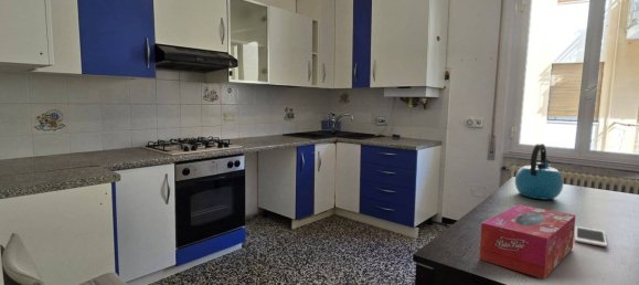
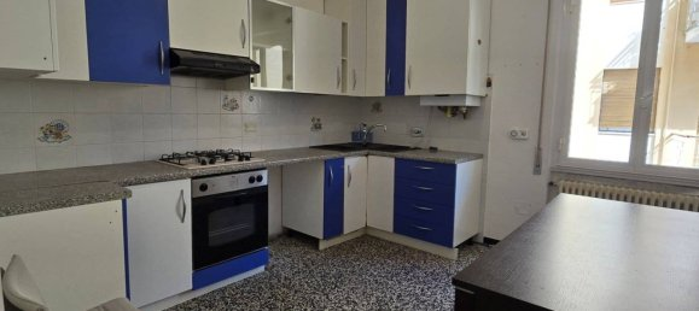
- tissue box (529, 235)
- kettle (540, 169)
- cell phone (589, 235)
